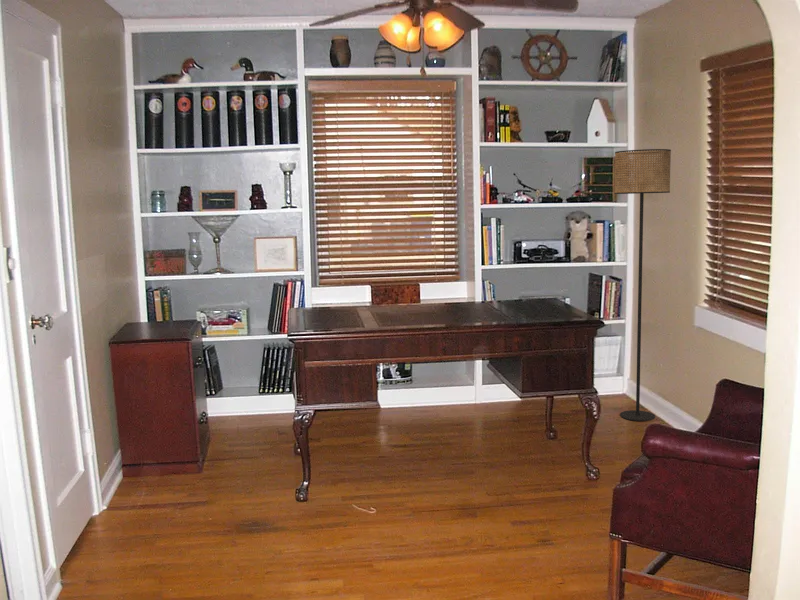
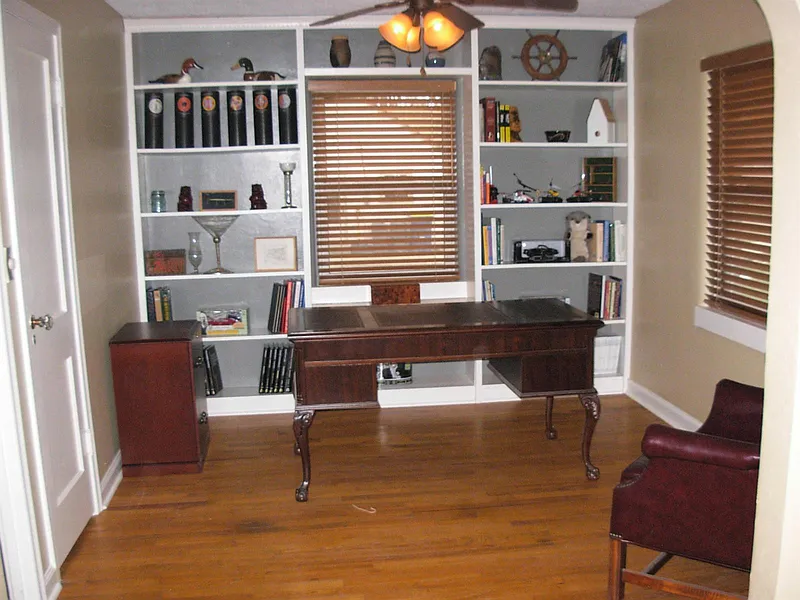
- floor lamp (640, 286)
